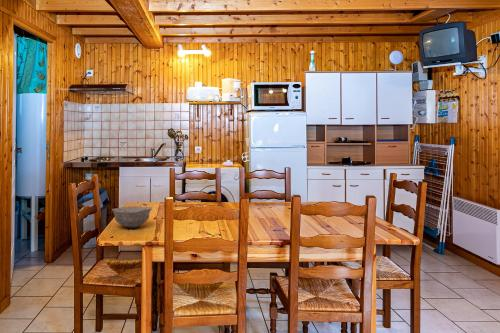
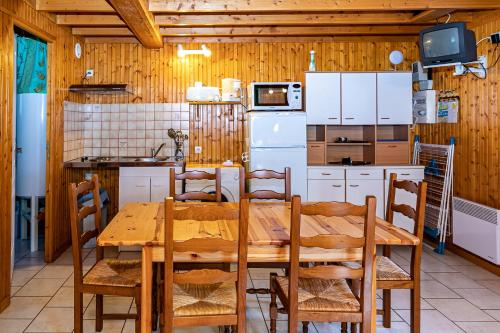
- bowl (132, 217)
